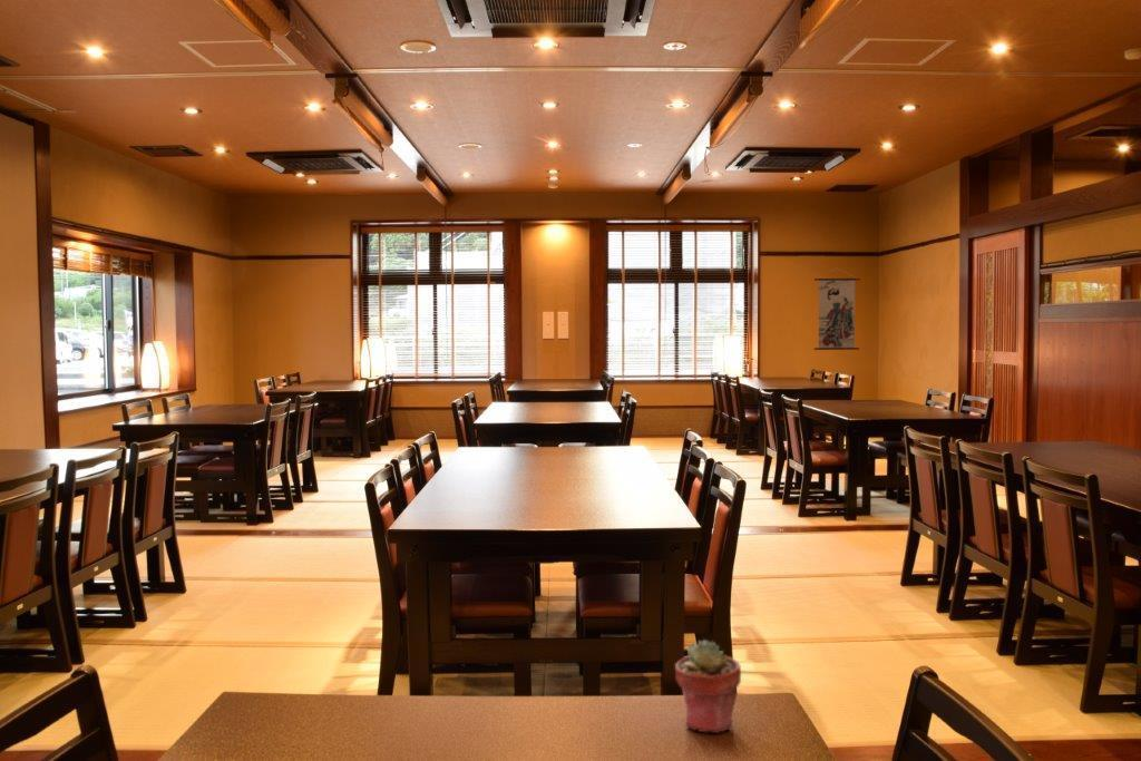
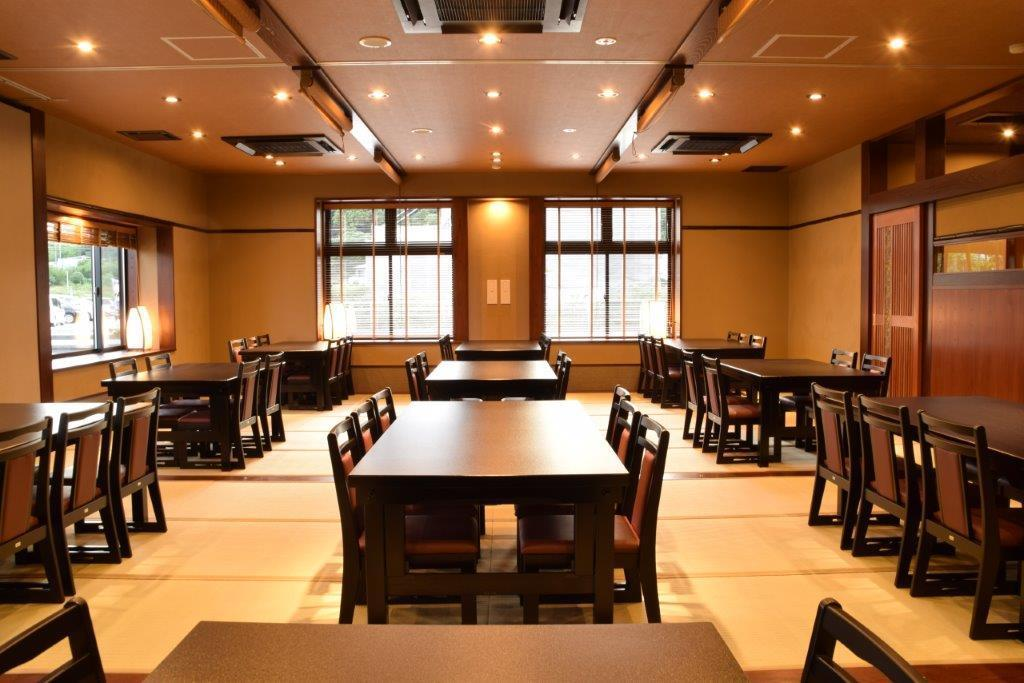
- potted succulent (708, 682)
- wall scroll (837, 309)
